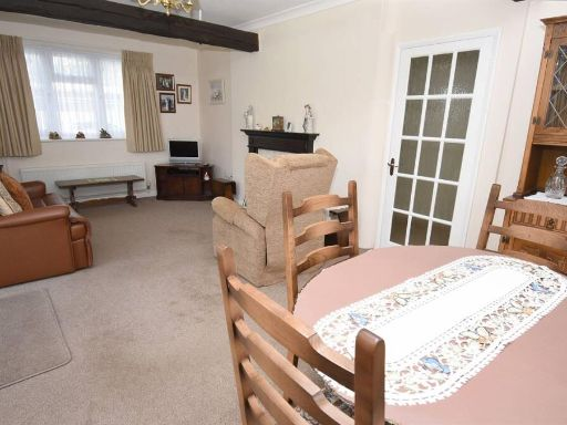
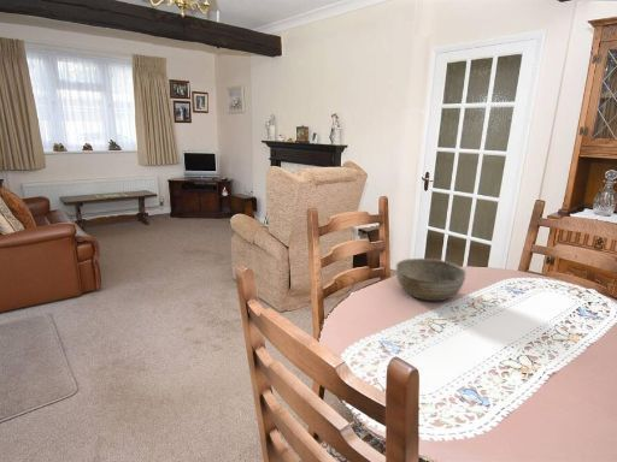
+ bowl (428, 280)
